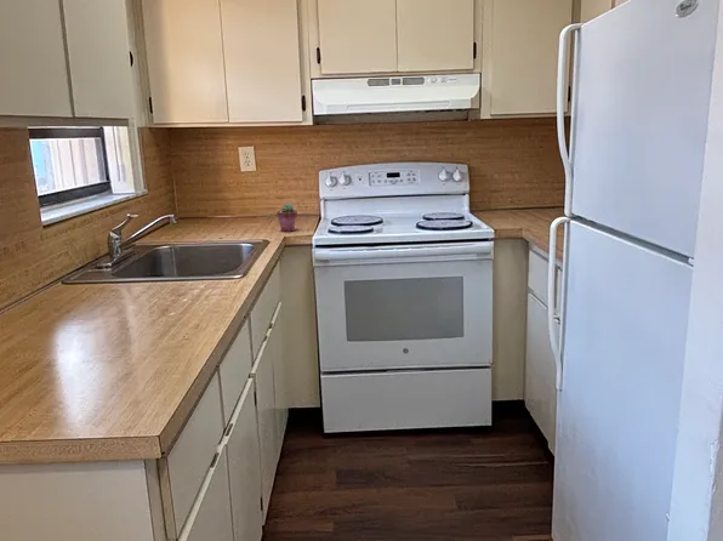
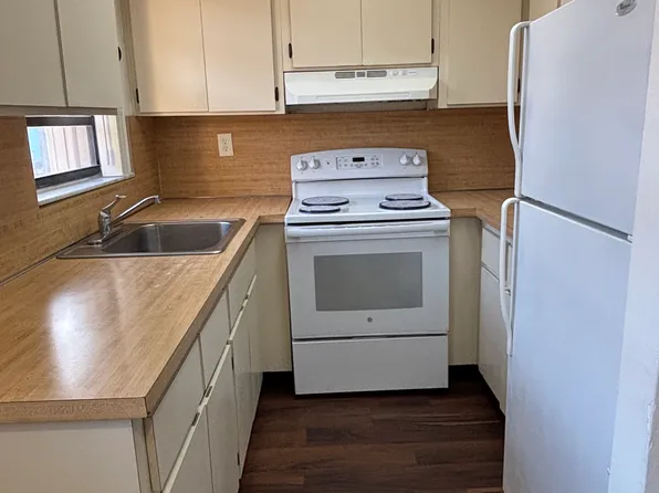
- potted succulent (286, 216)
